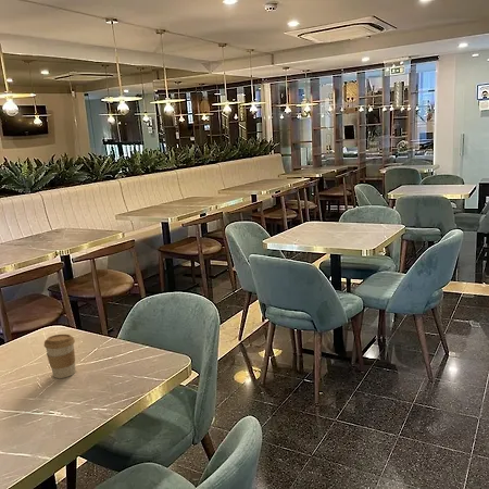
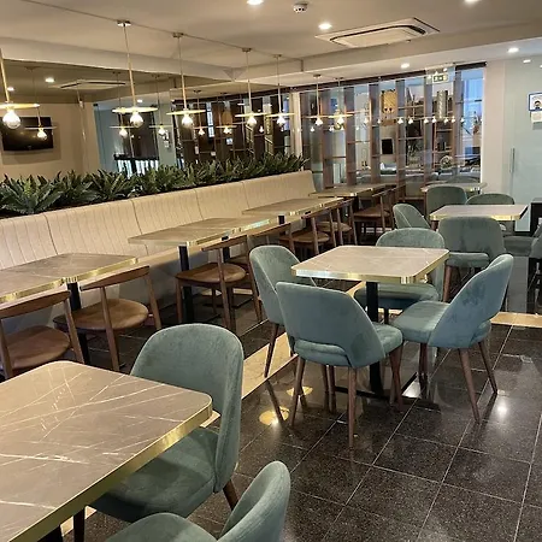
- coffee cup (61, 354)
